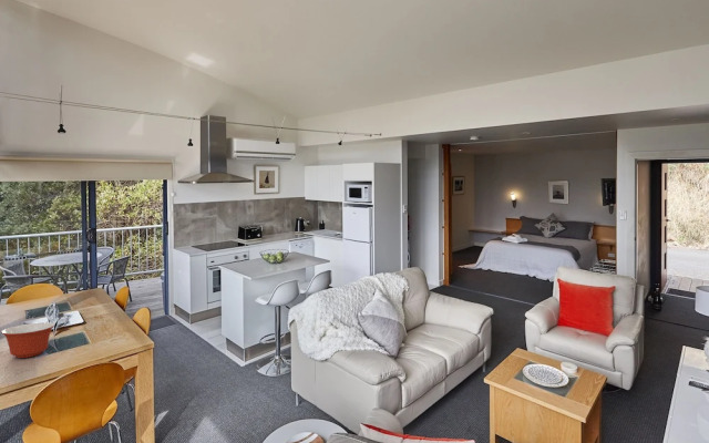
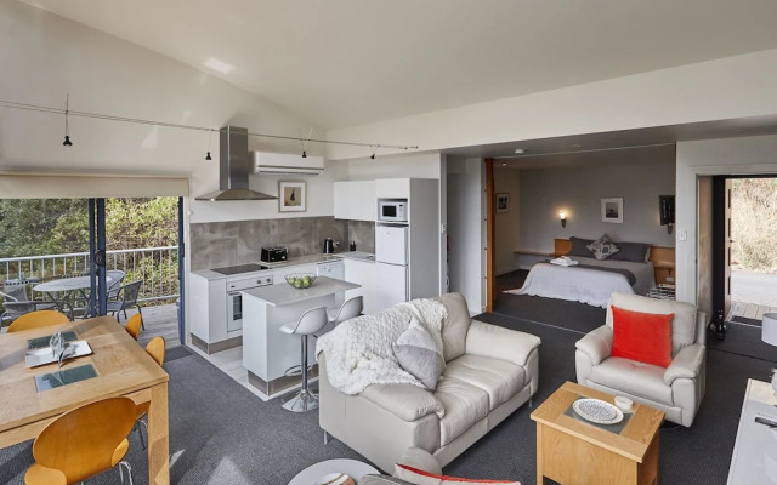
- mixing bowl (29, 340)
